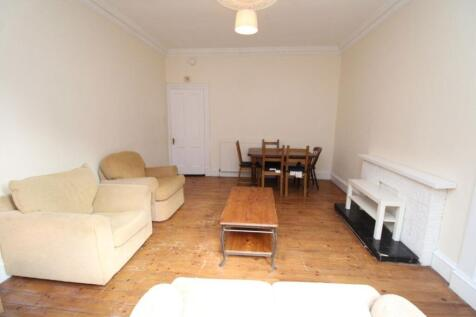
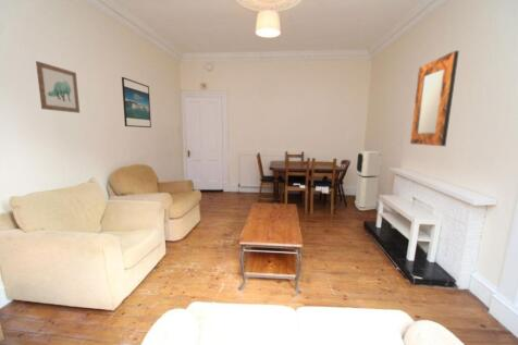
+ wall art (60, 89)
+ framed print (137, 104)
+ home mirror (431, 103)
+ air purifier (368, 180)
